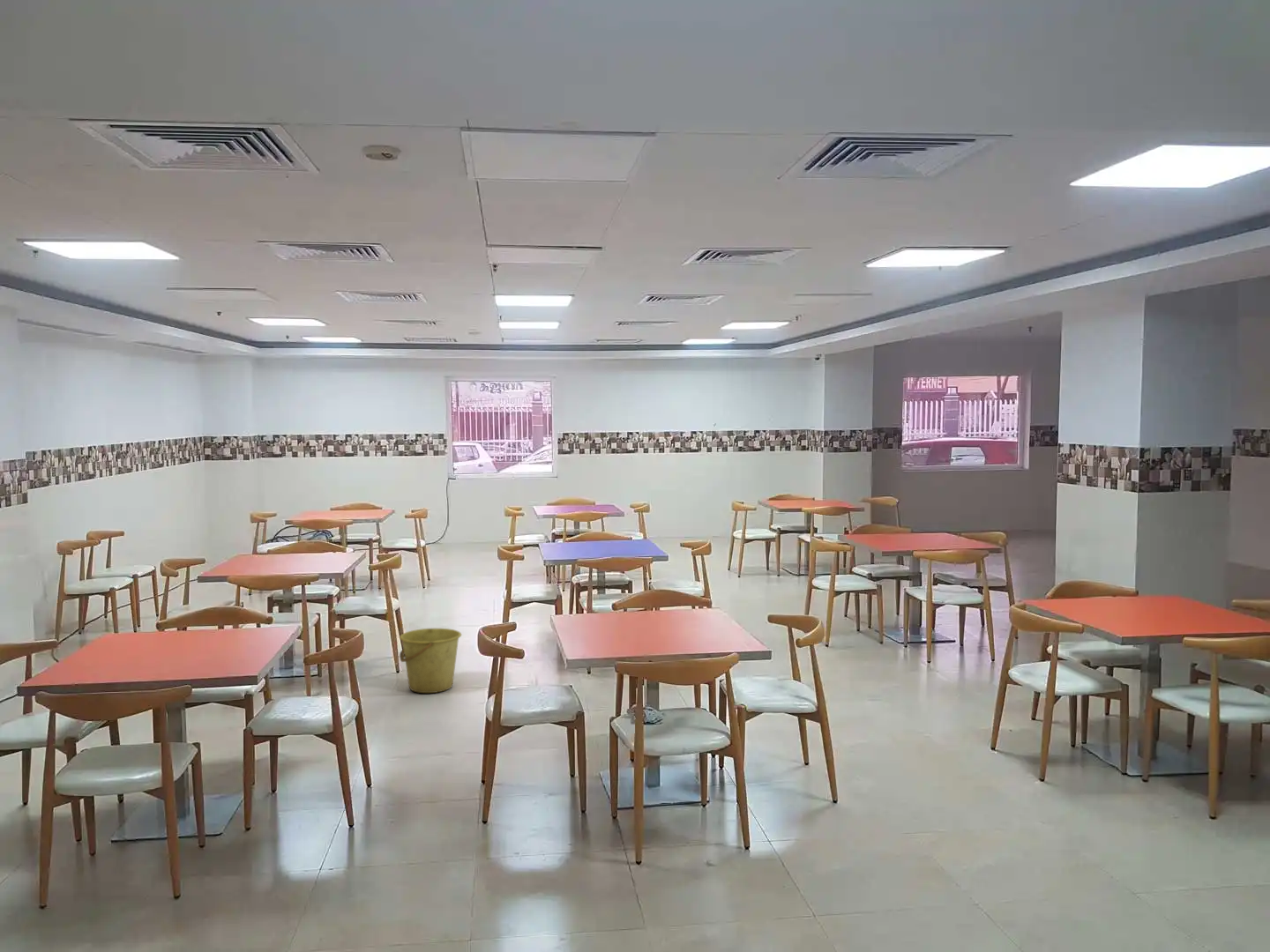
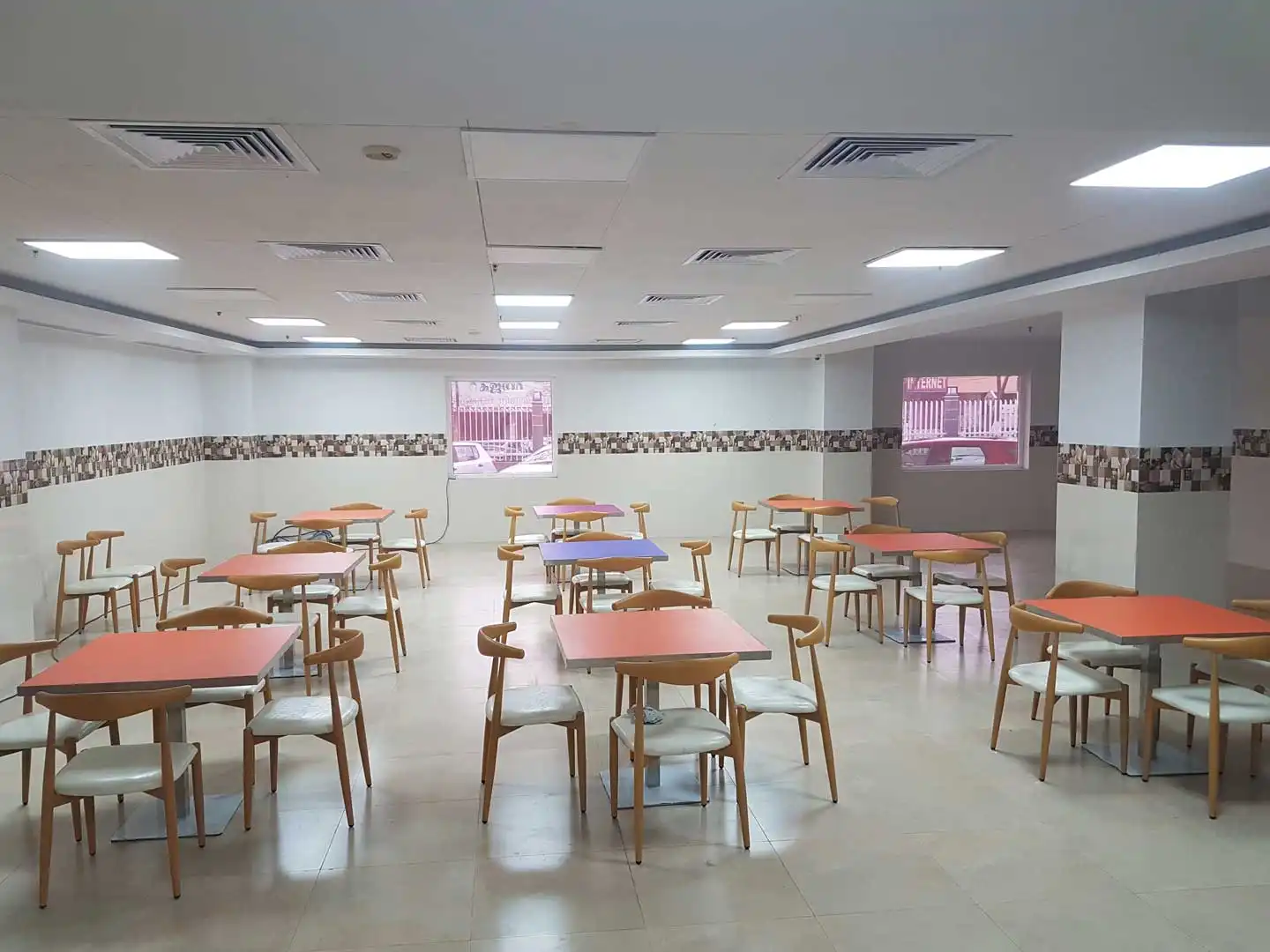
- bucket (430, 661)
